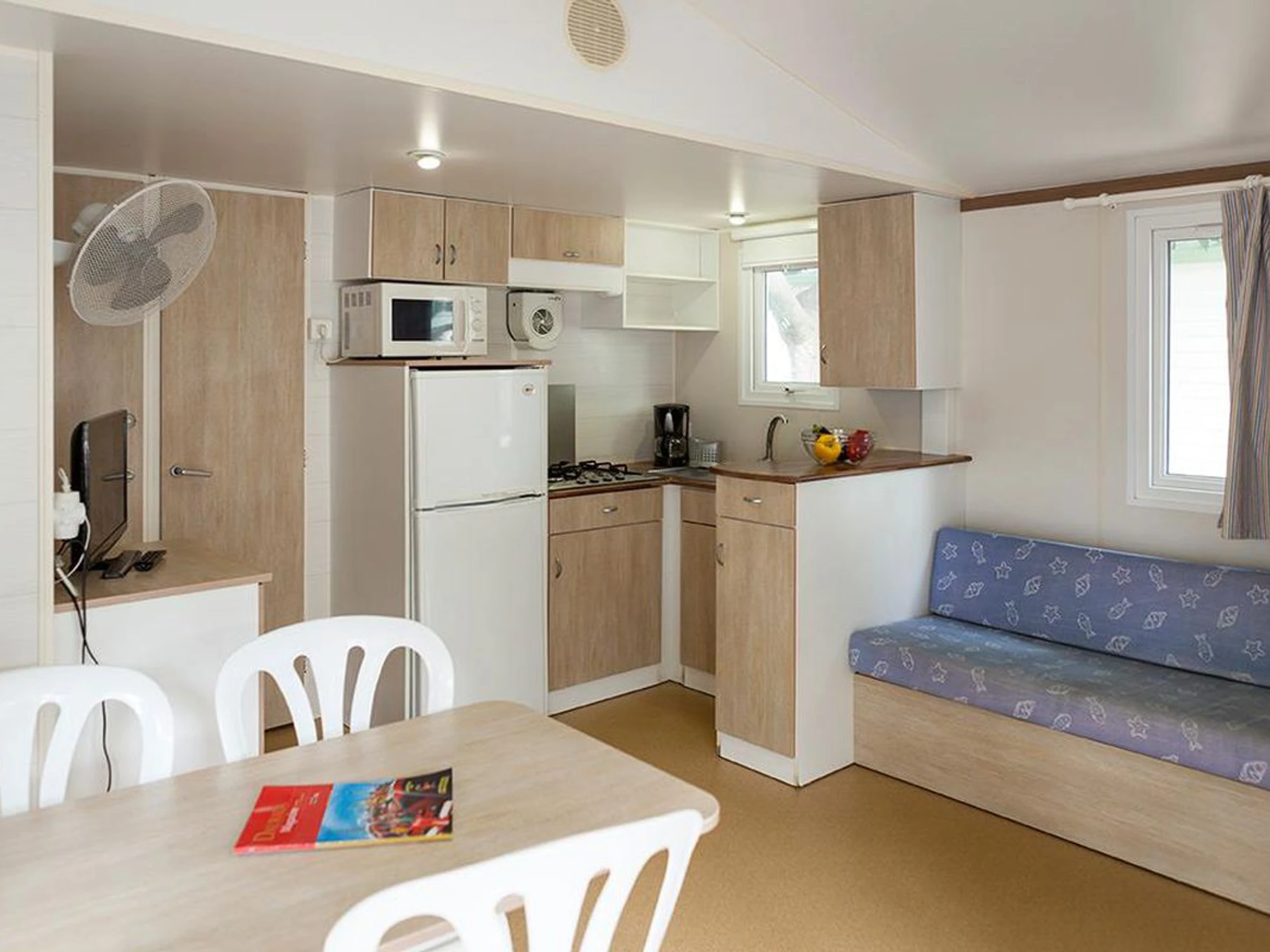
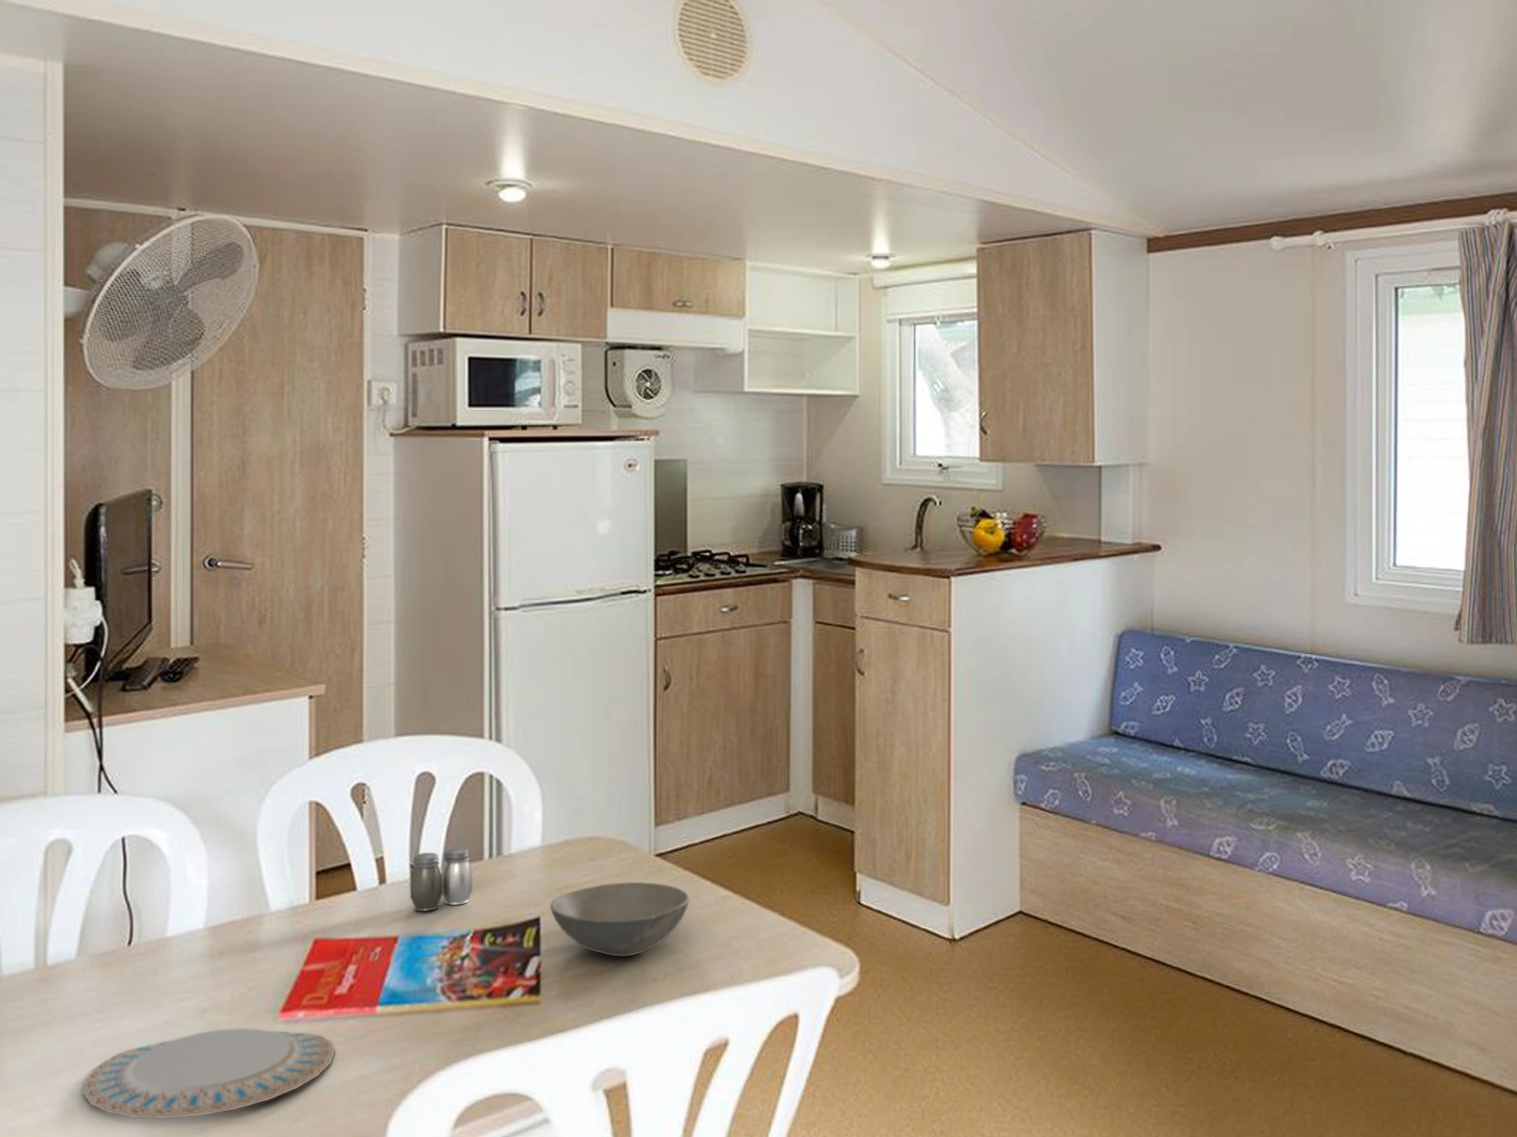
+ chinaware (213, 1061)
+ soup bowl (620, 924)
+ salt and pepper shaker (441, 878)
